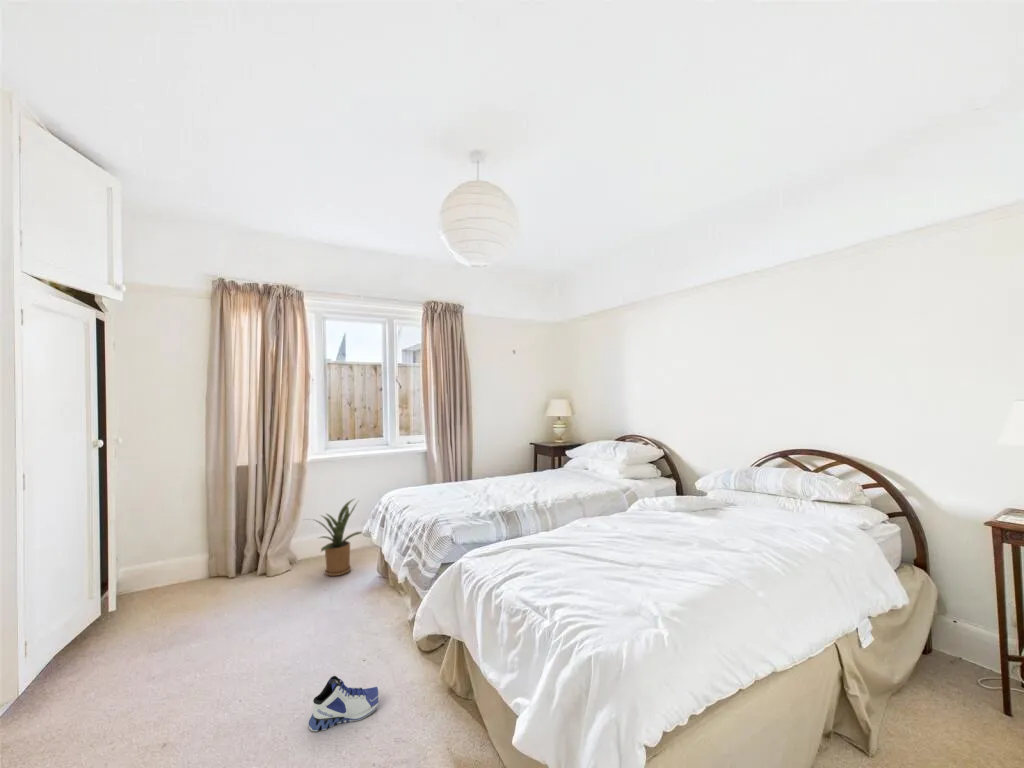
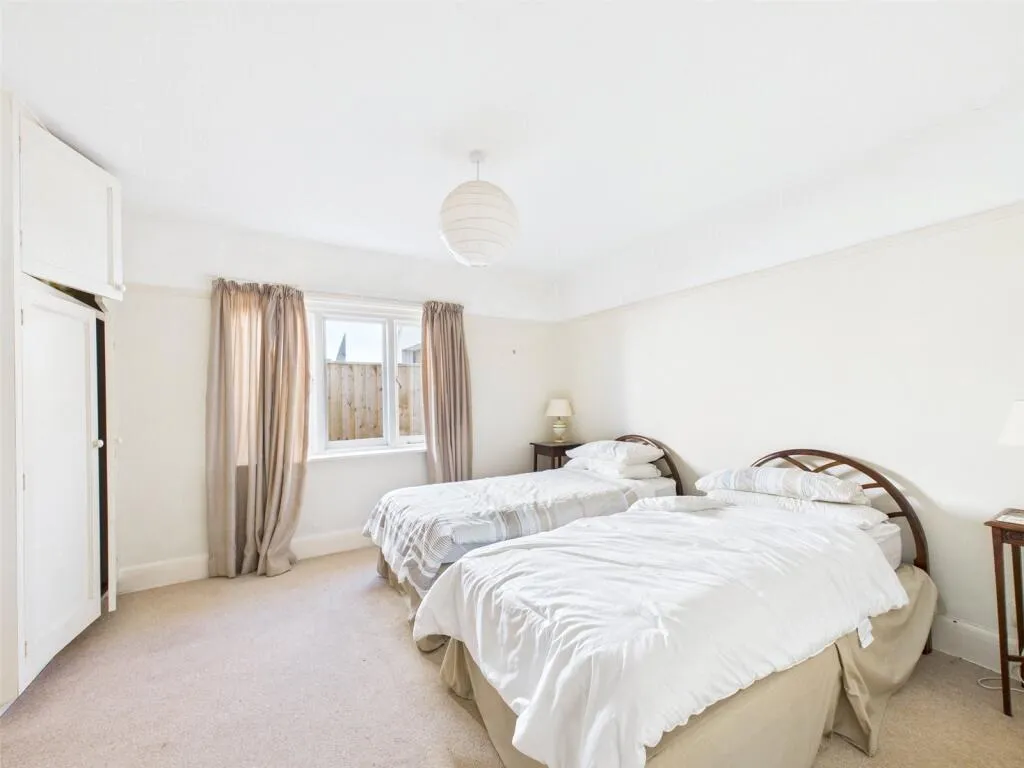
- house plant (335, 536)
- sneaker (345, 697)
